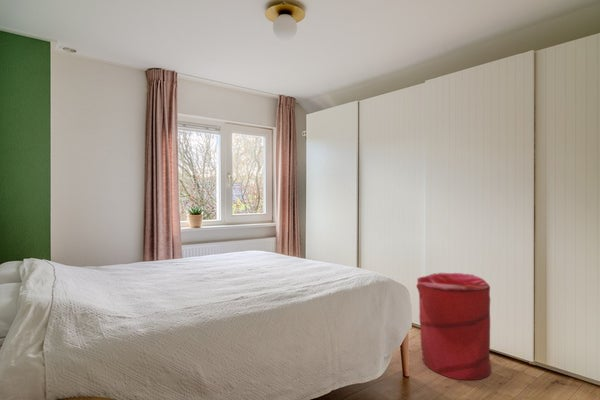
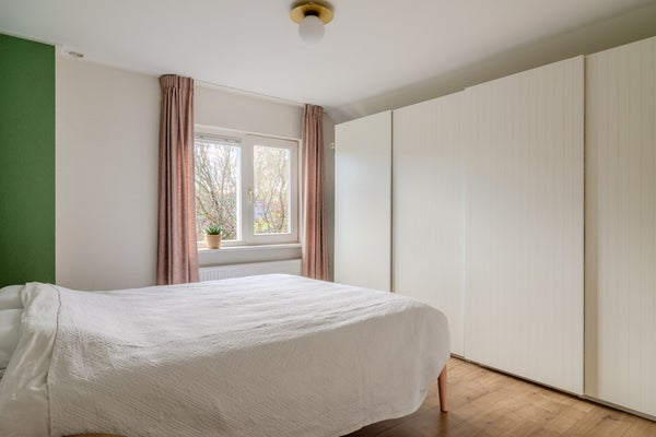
- laundry hamper (452, 320)
